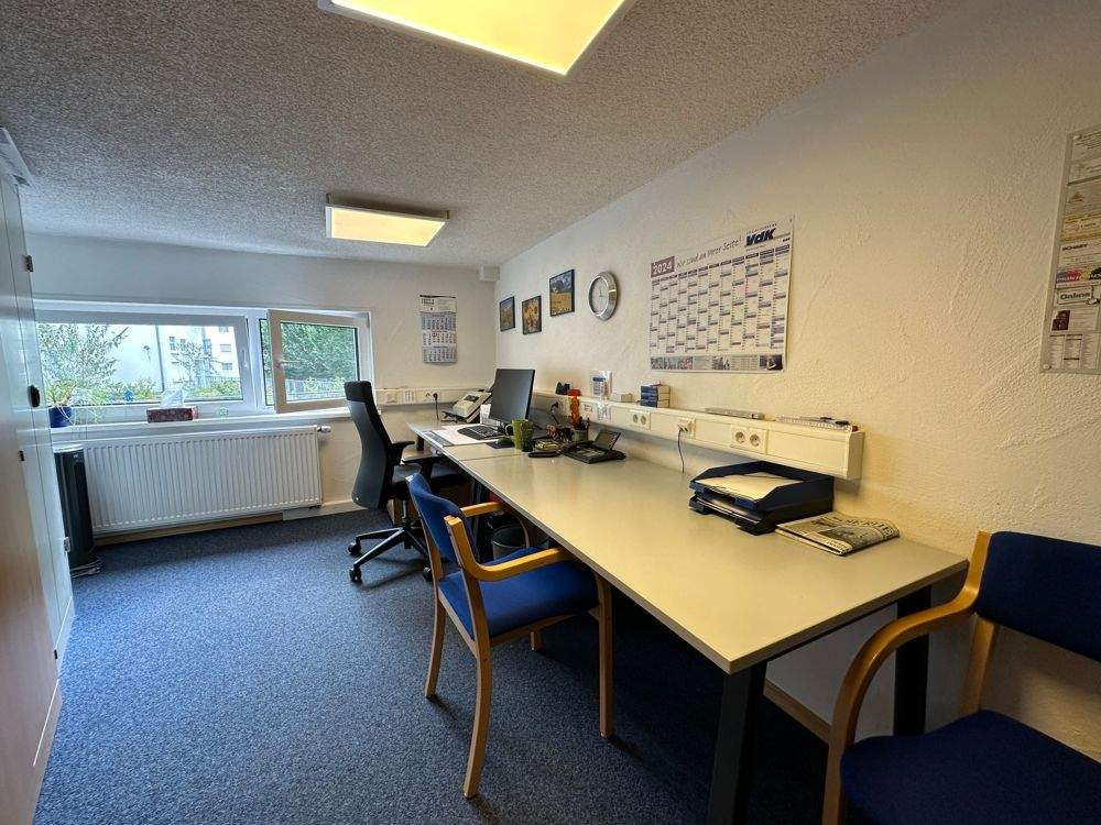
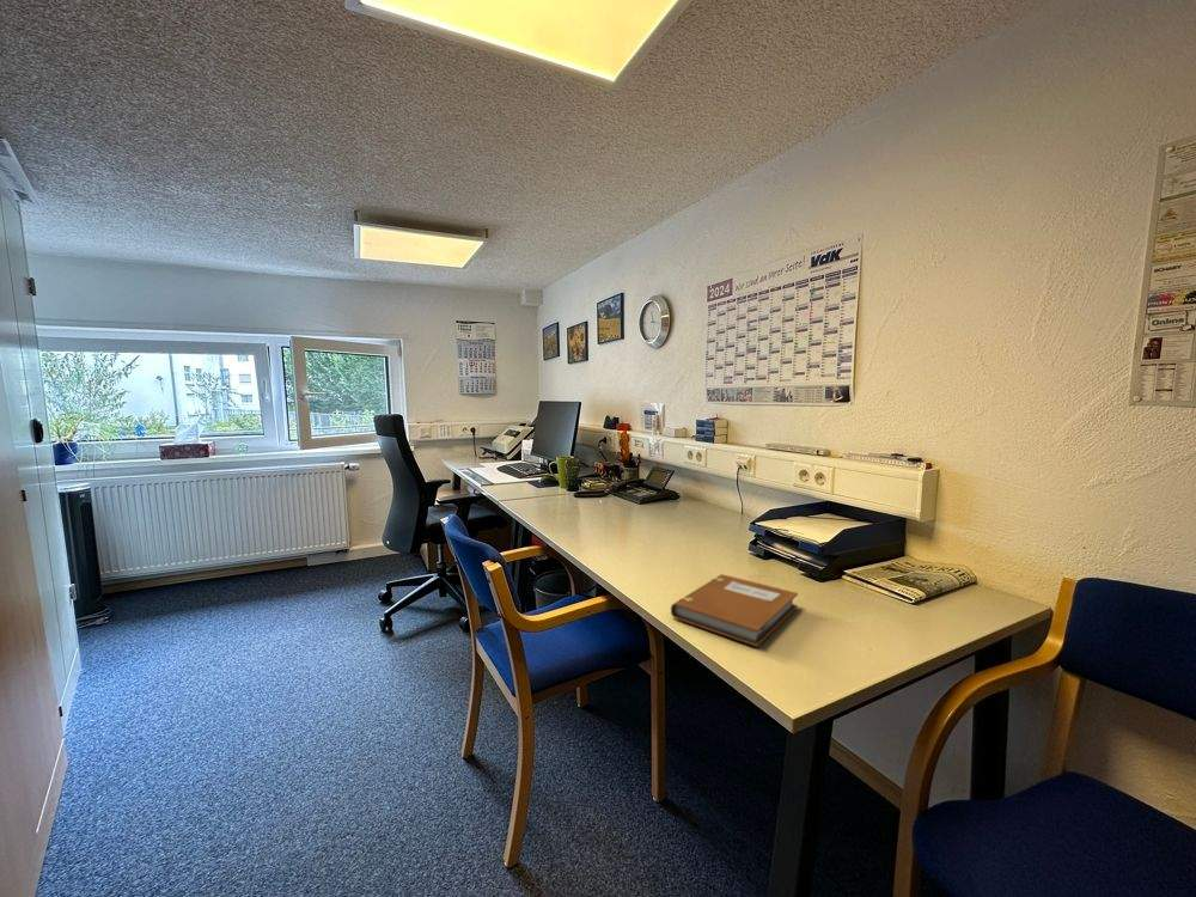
+ notebook (736, 603)
